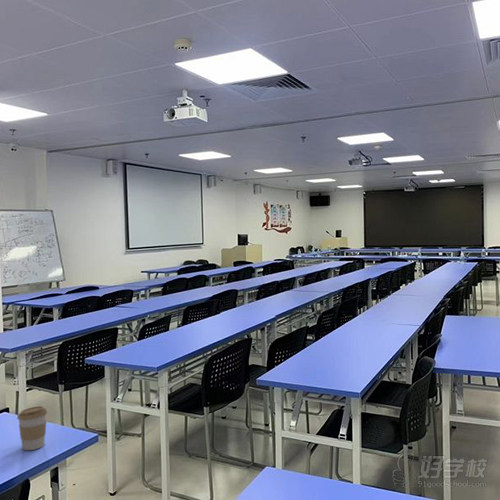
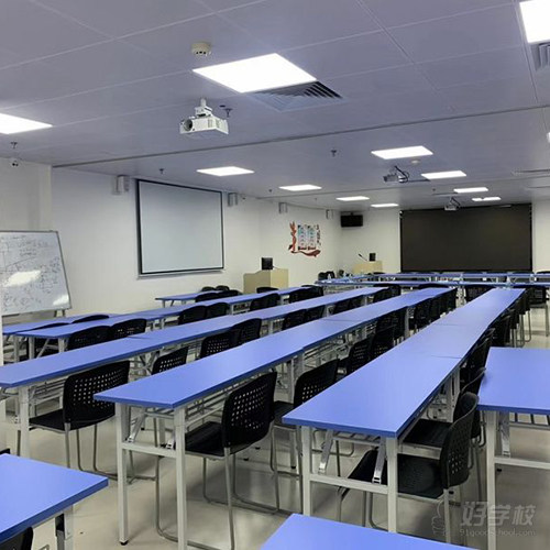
- coffee cup (32, 427)
